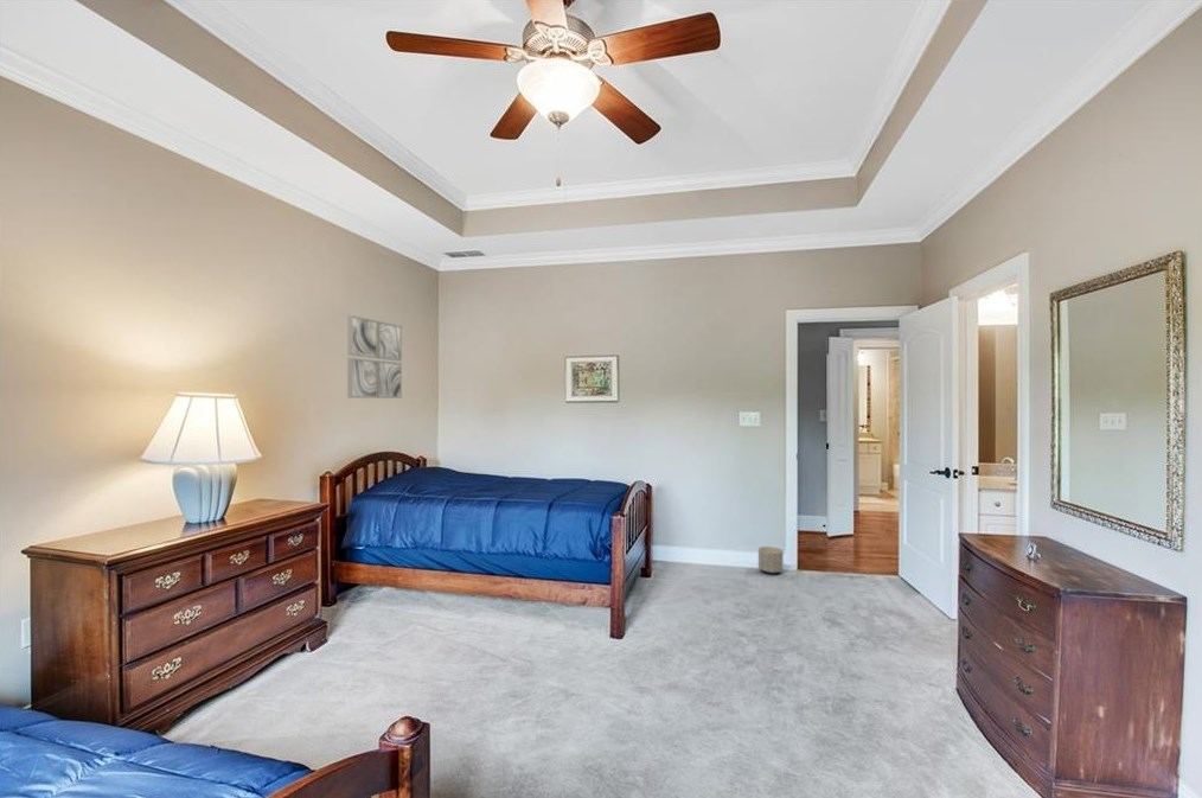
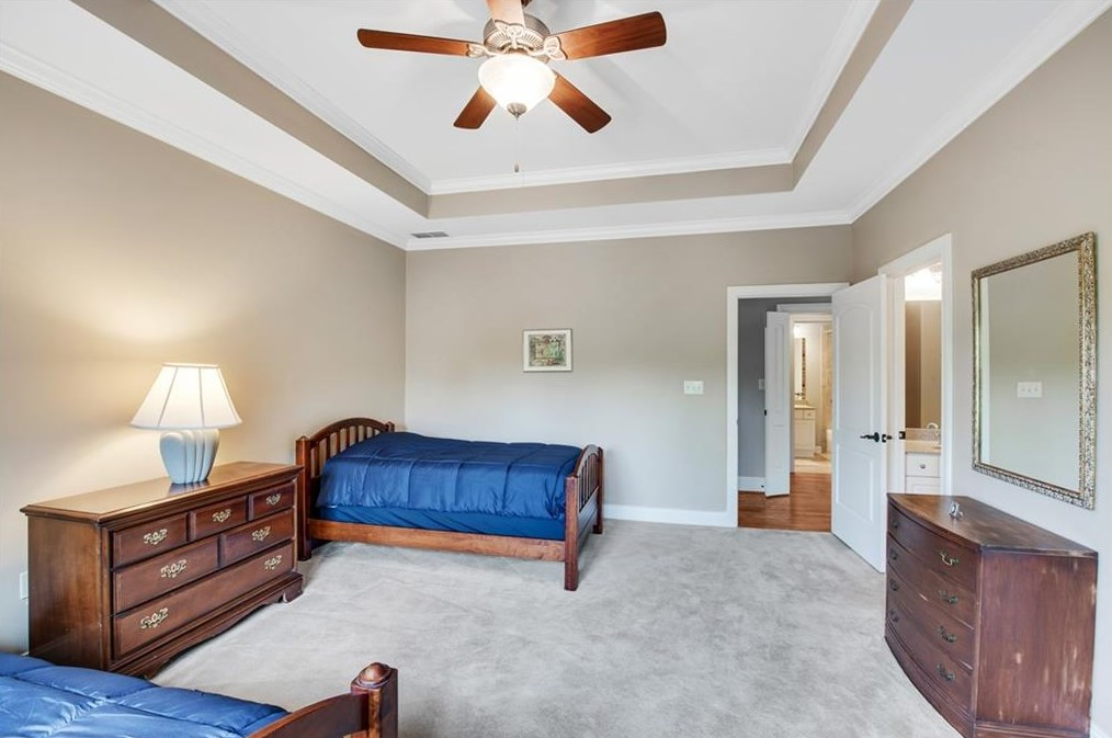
- wall art (377, 358)
- planter (771, 561)
